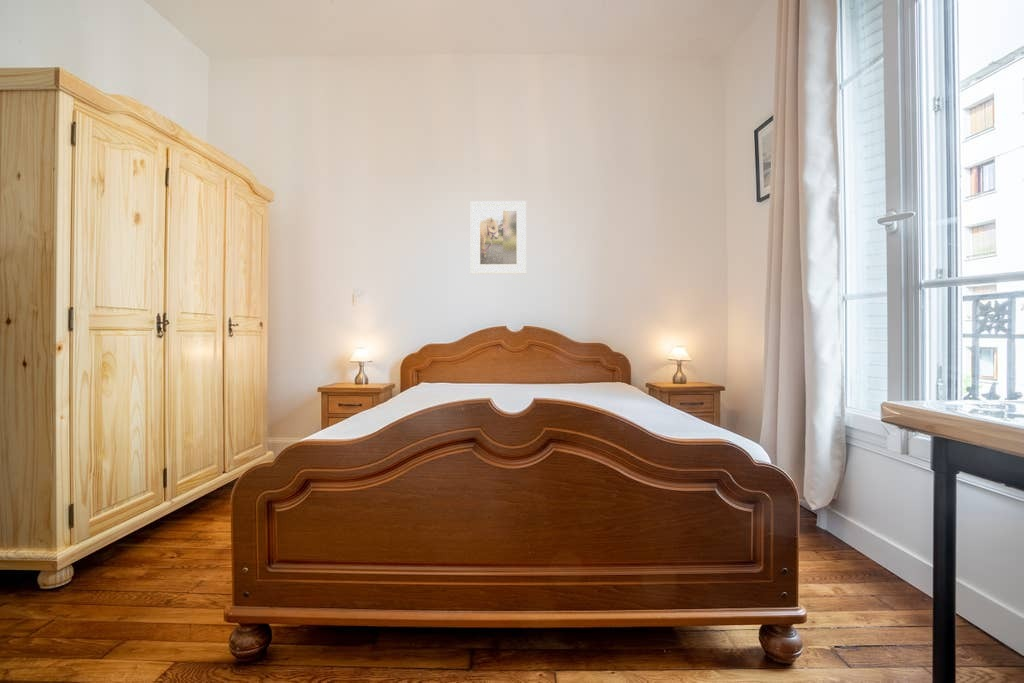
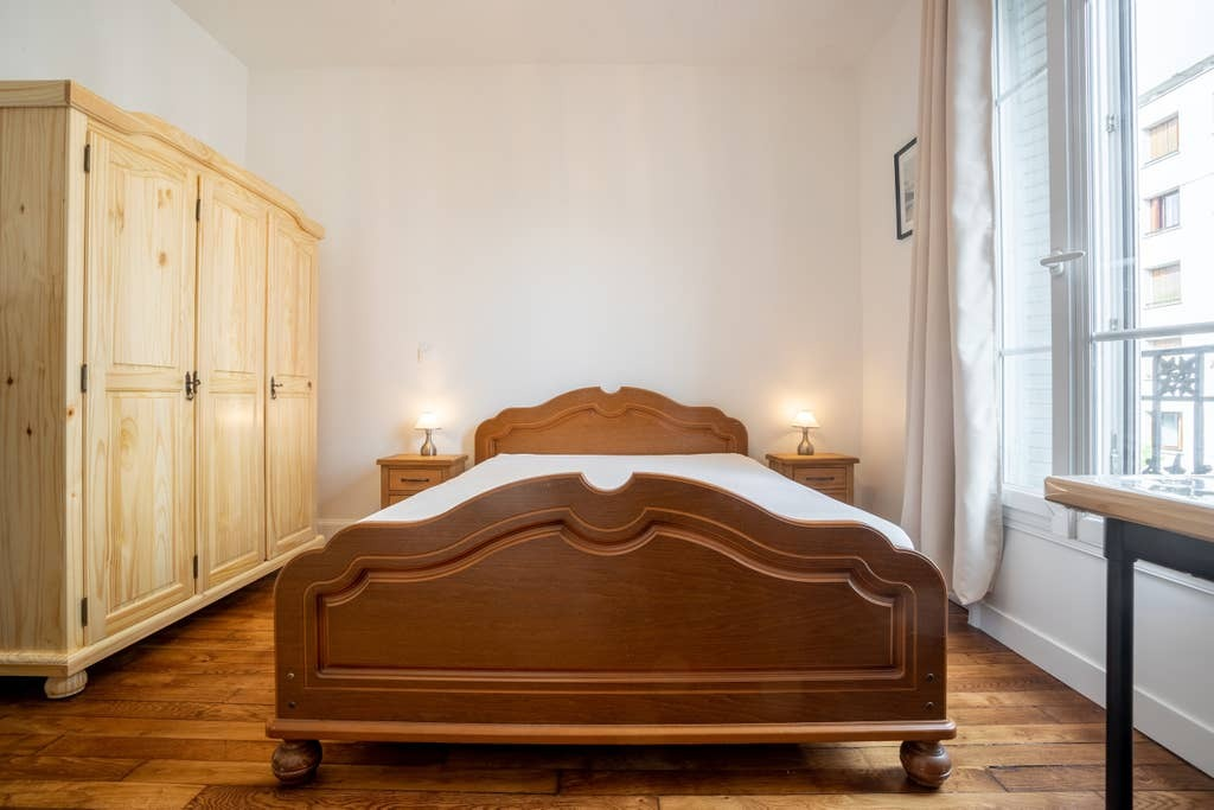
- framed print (498, 237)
